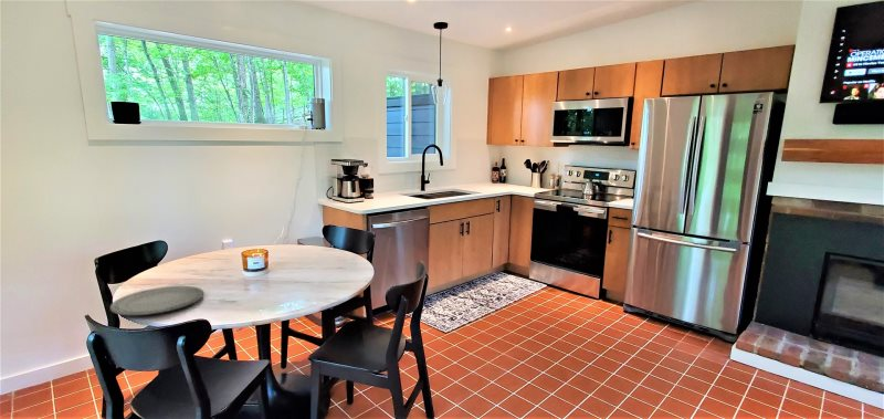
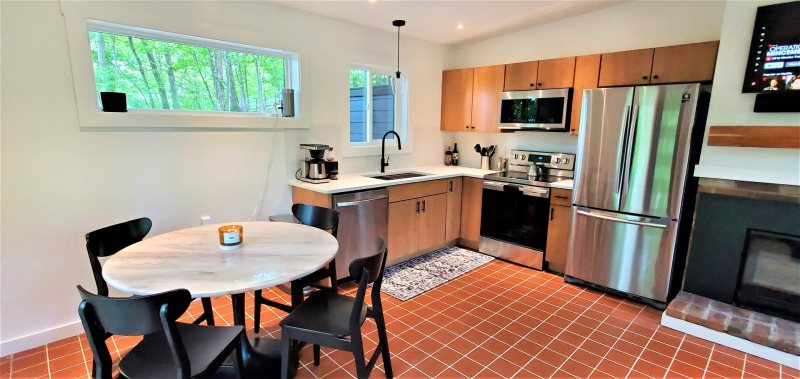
- plate (159, 300)
